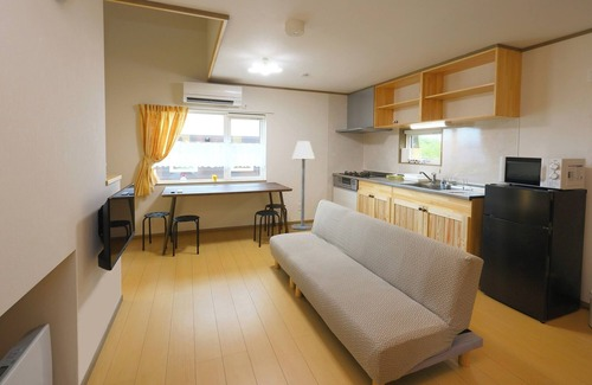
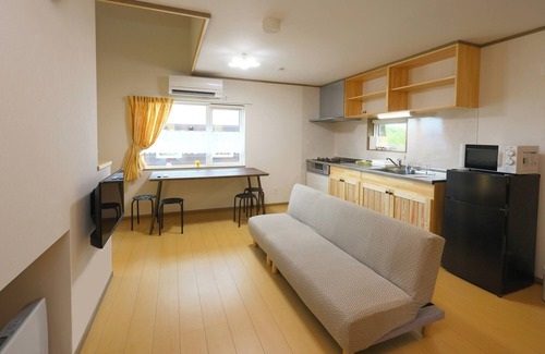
- floor lamp (302, 185)
